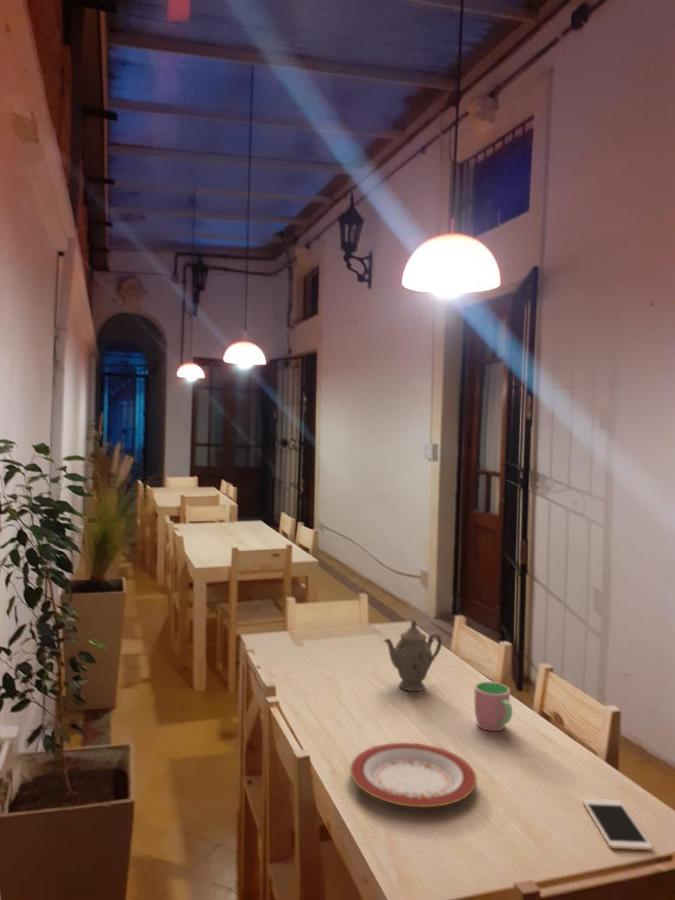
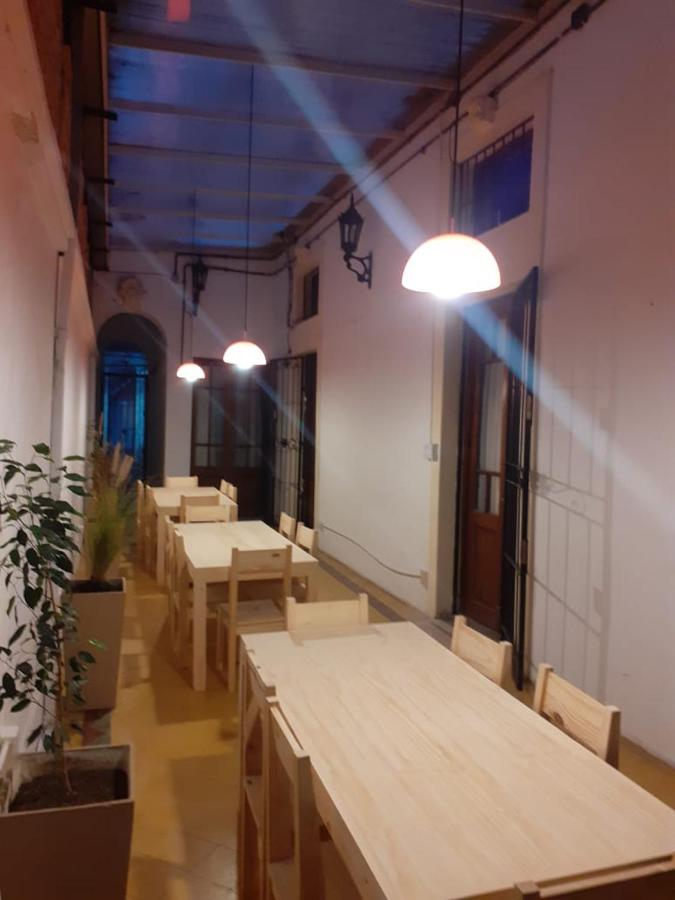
- cell phone (615, 823)
- plate (412, 776)
- chinaware (412, 653)
- cup (495, 709)
